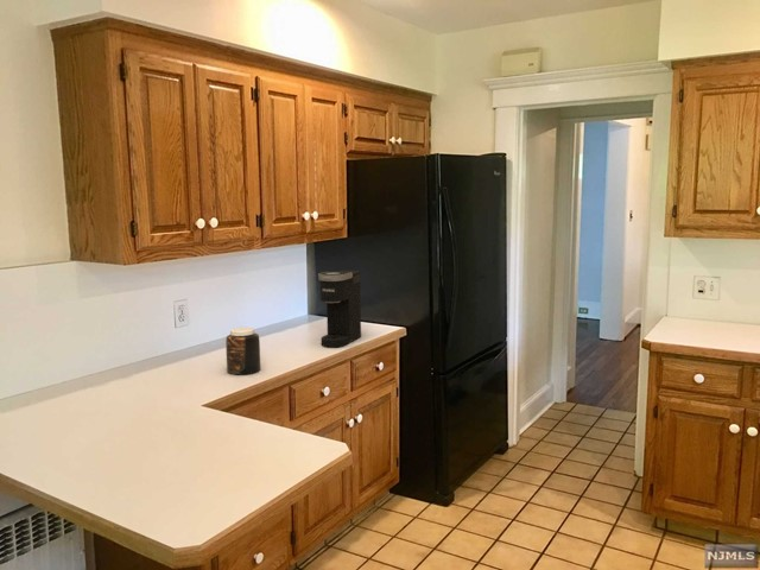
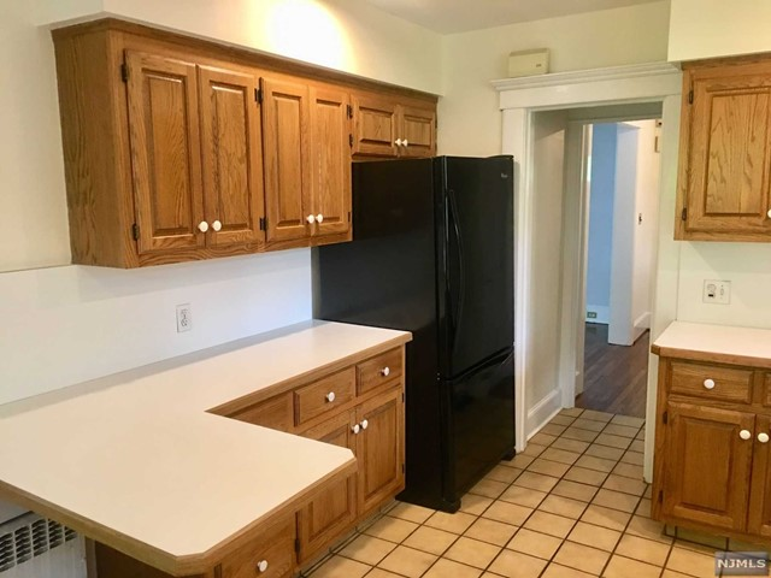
- jar (242, 349)
- coffee maker (340, 305)
